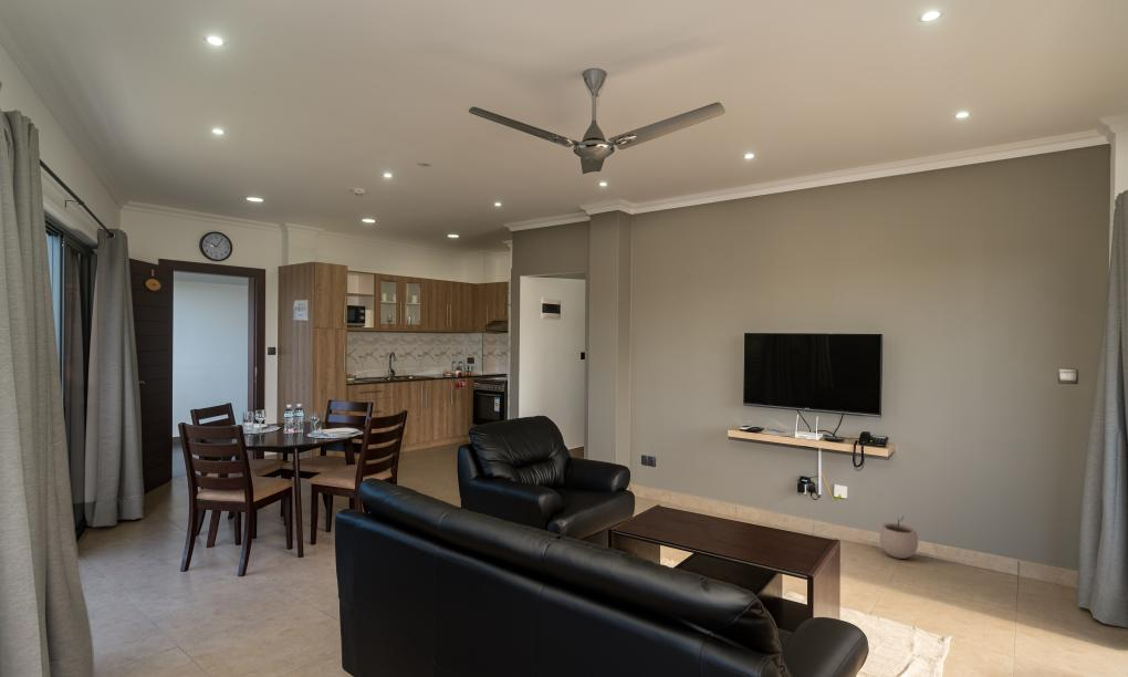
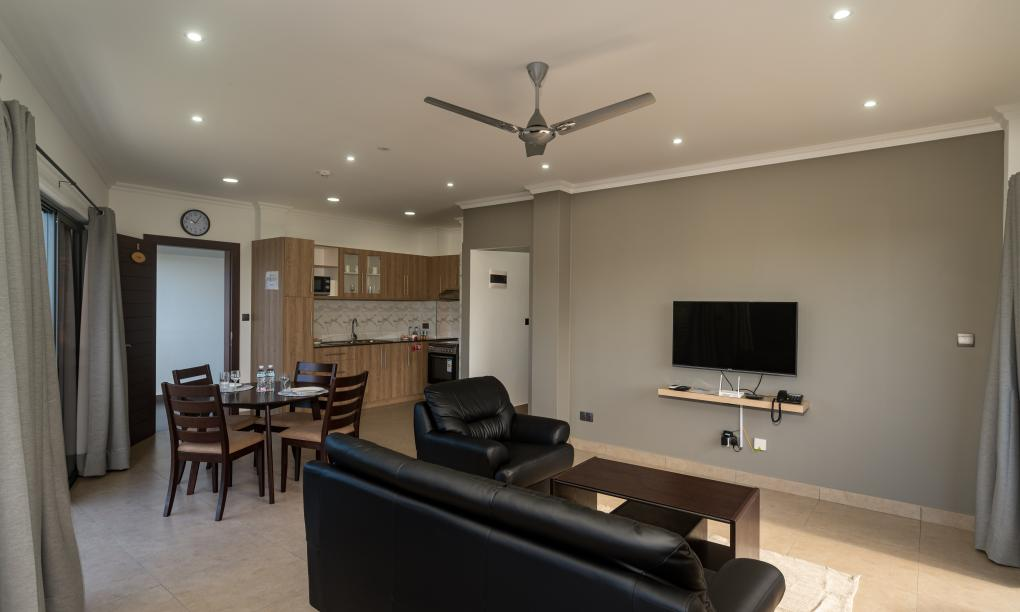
- plant pot (898, 535)
